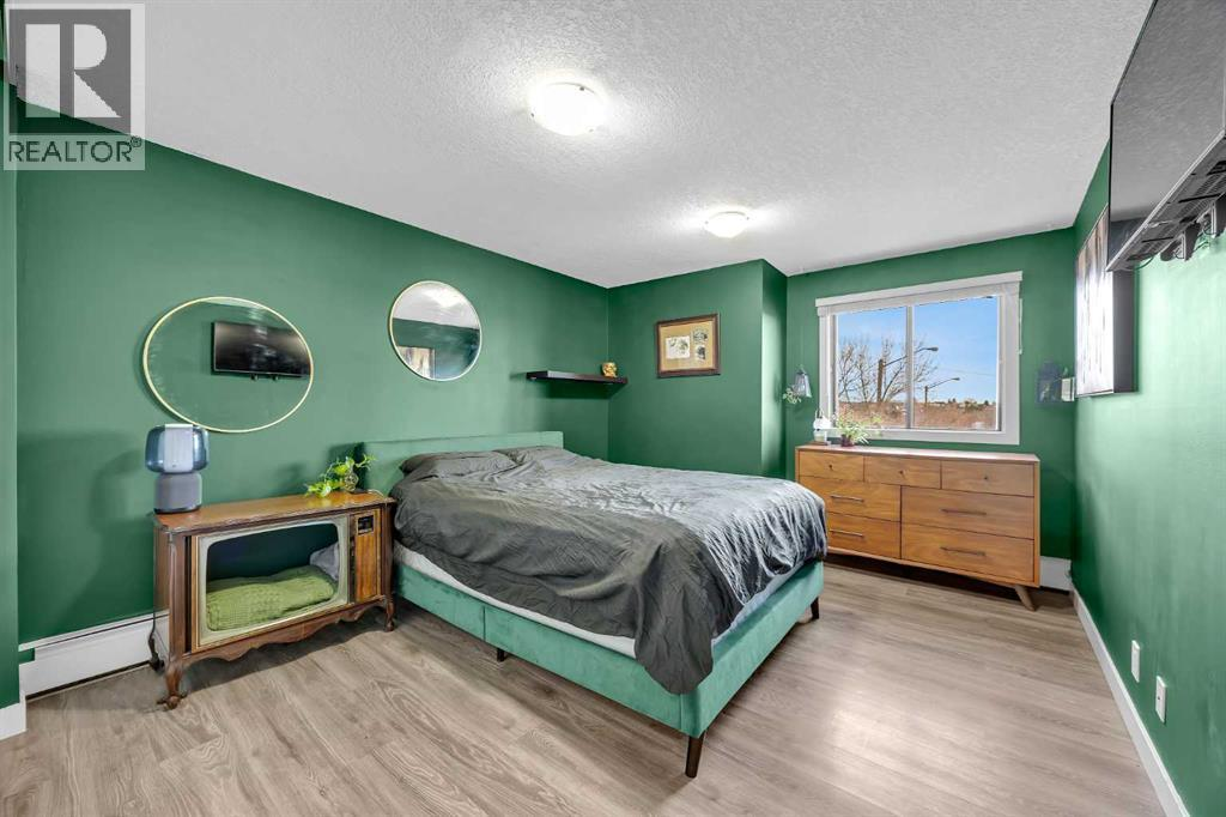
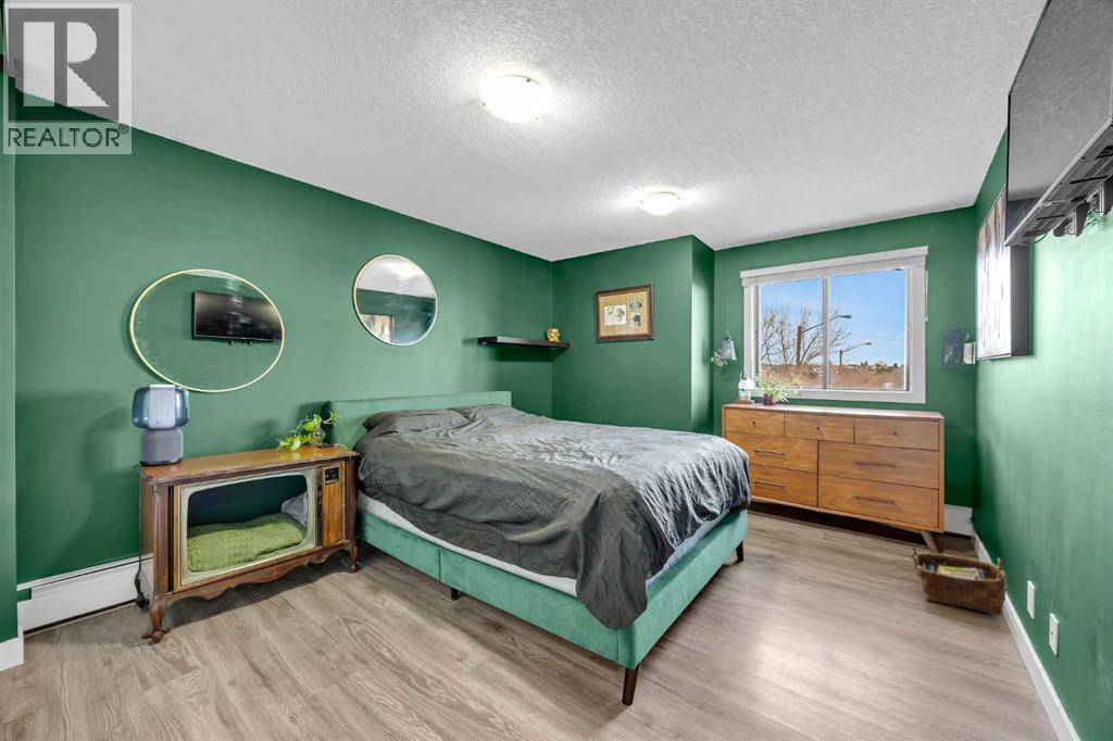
+ woven basket (955, 574)
